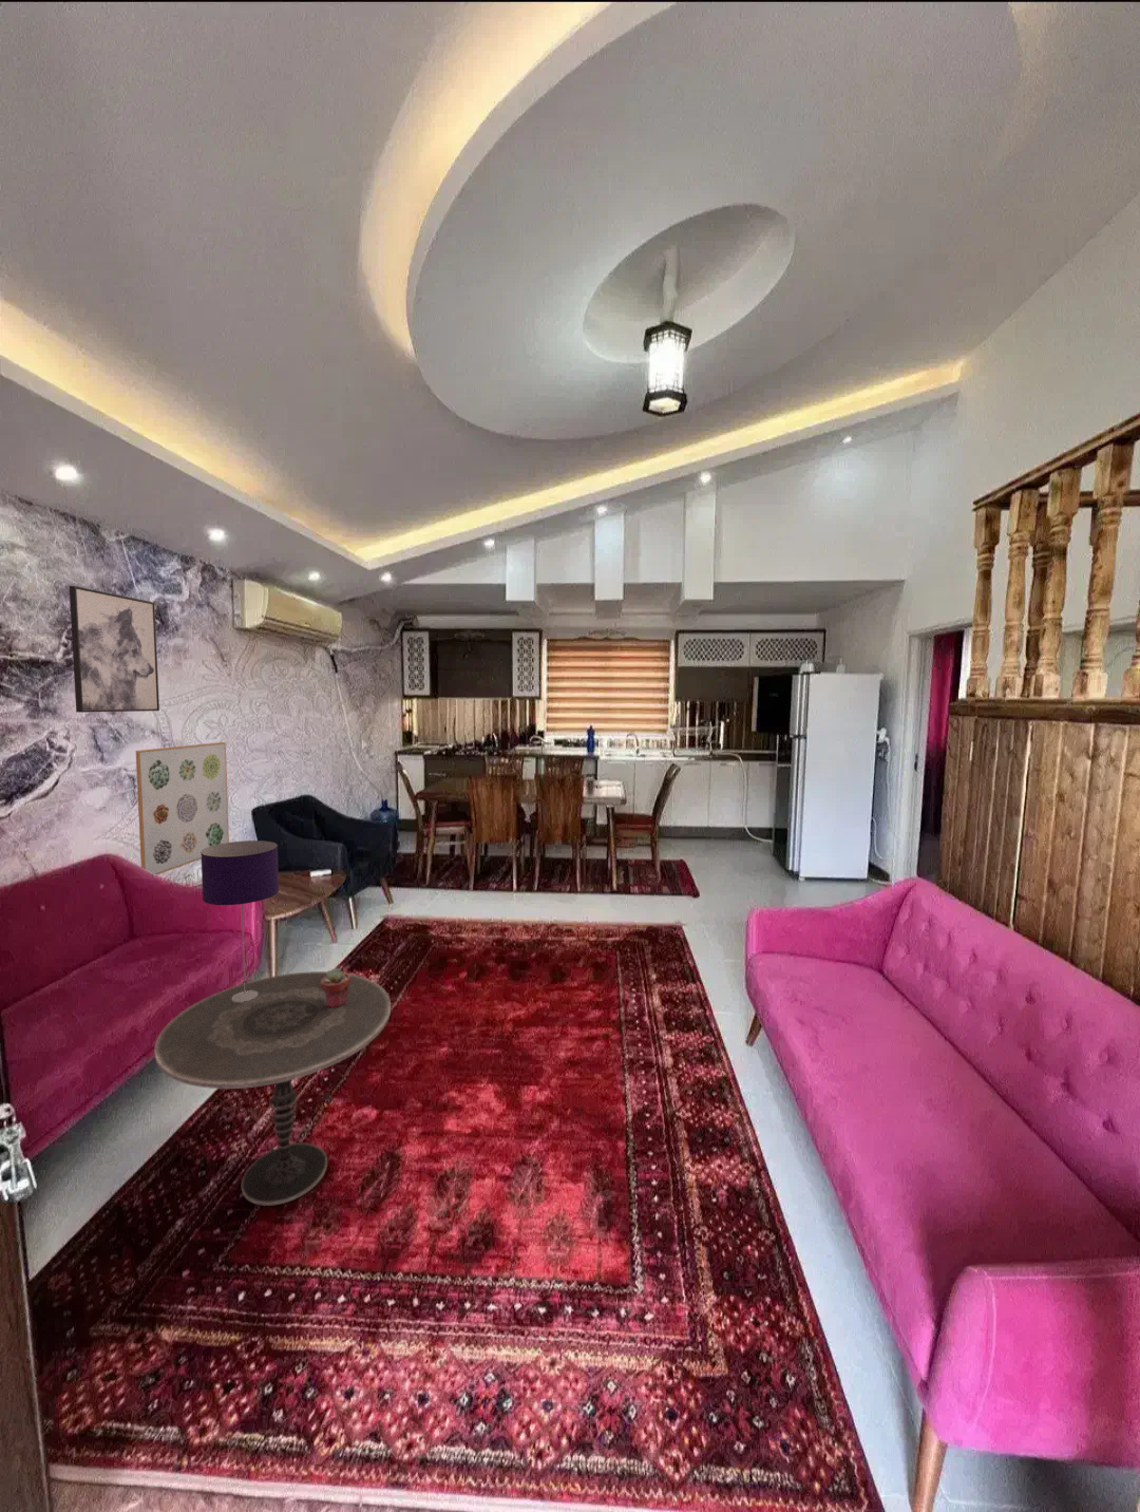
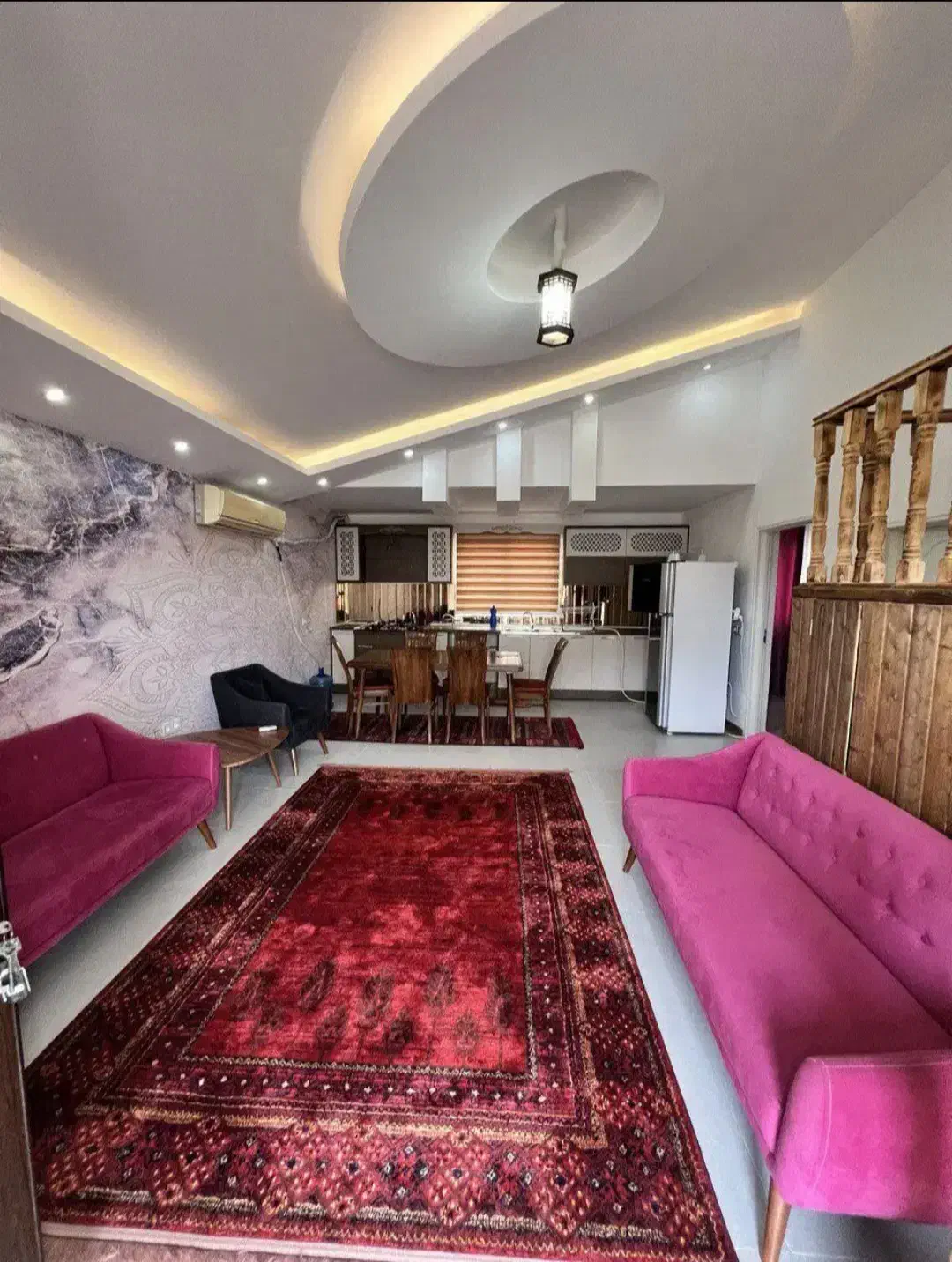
- side table (283, 1096)
- wall art (117, 654)
- potted succulent (335, 984)
- table lamp (242, 921)
- wall art (187, 805)
